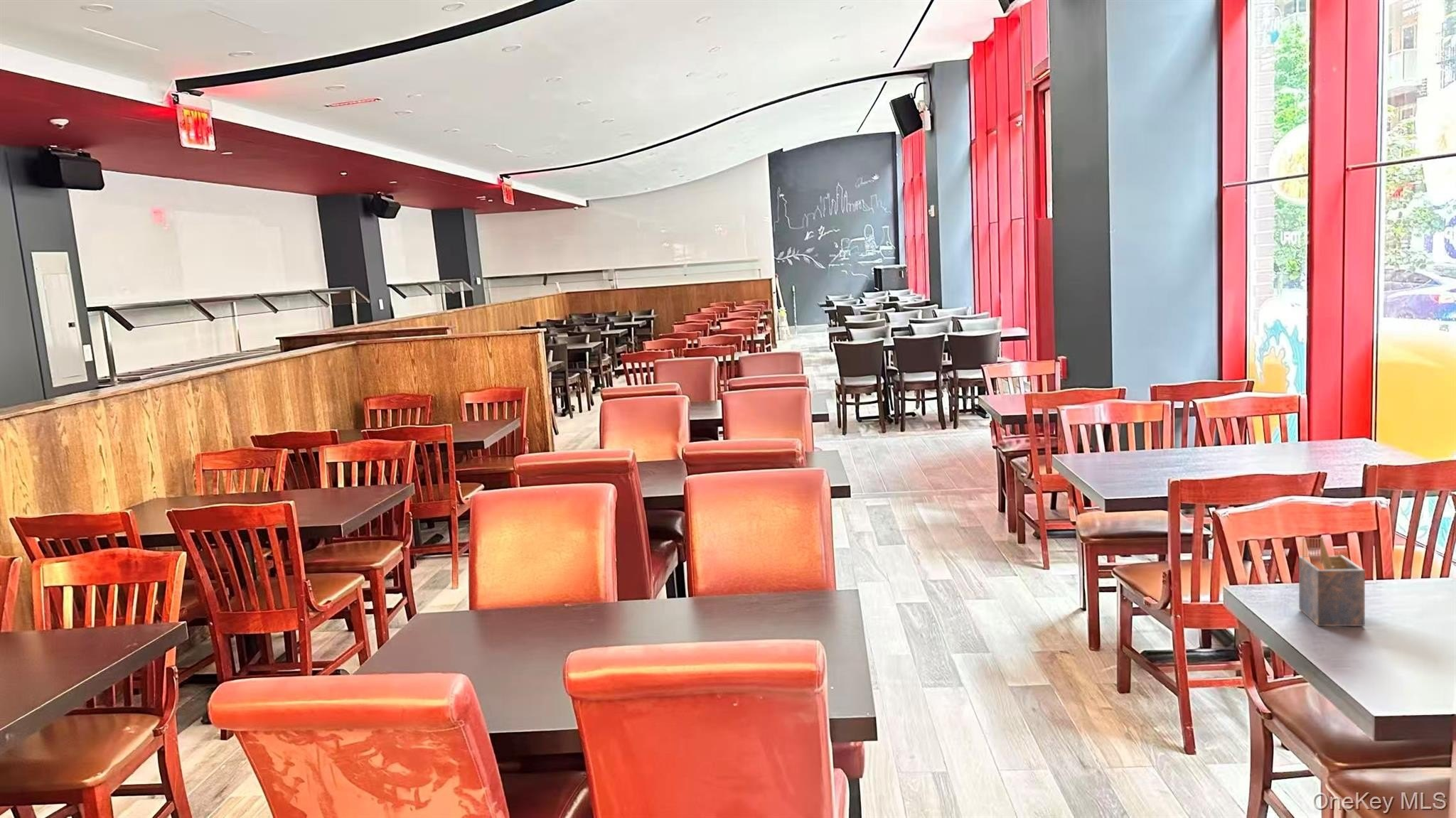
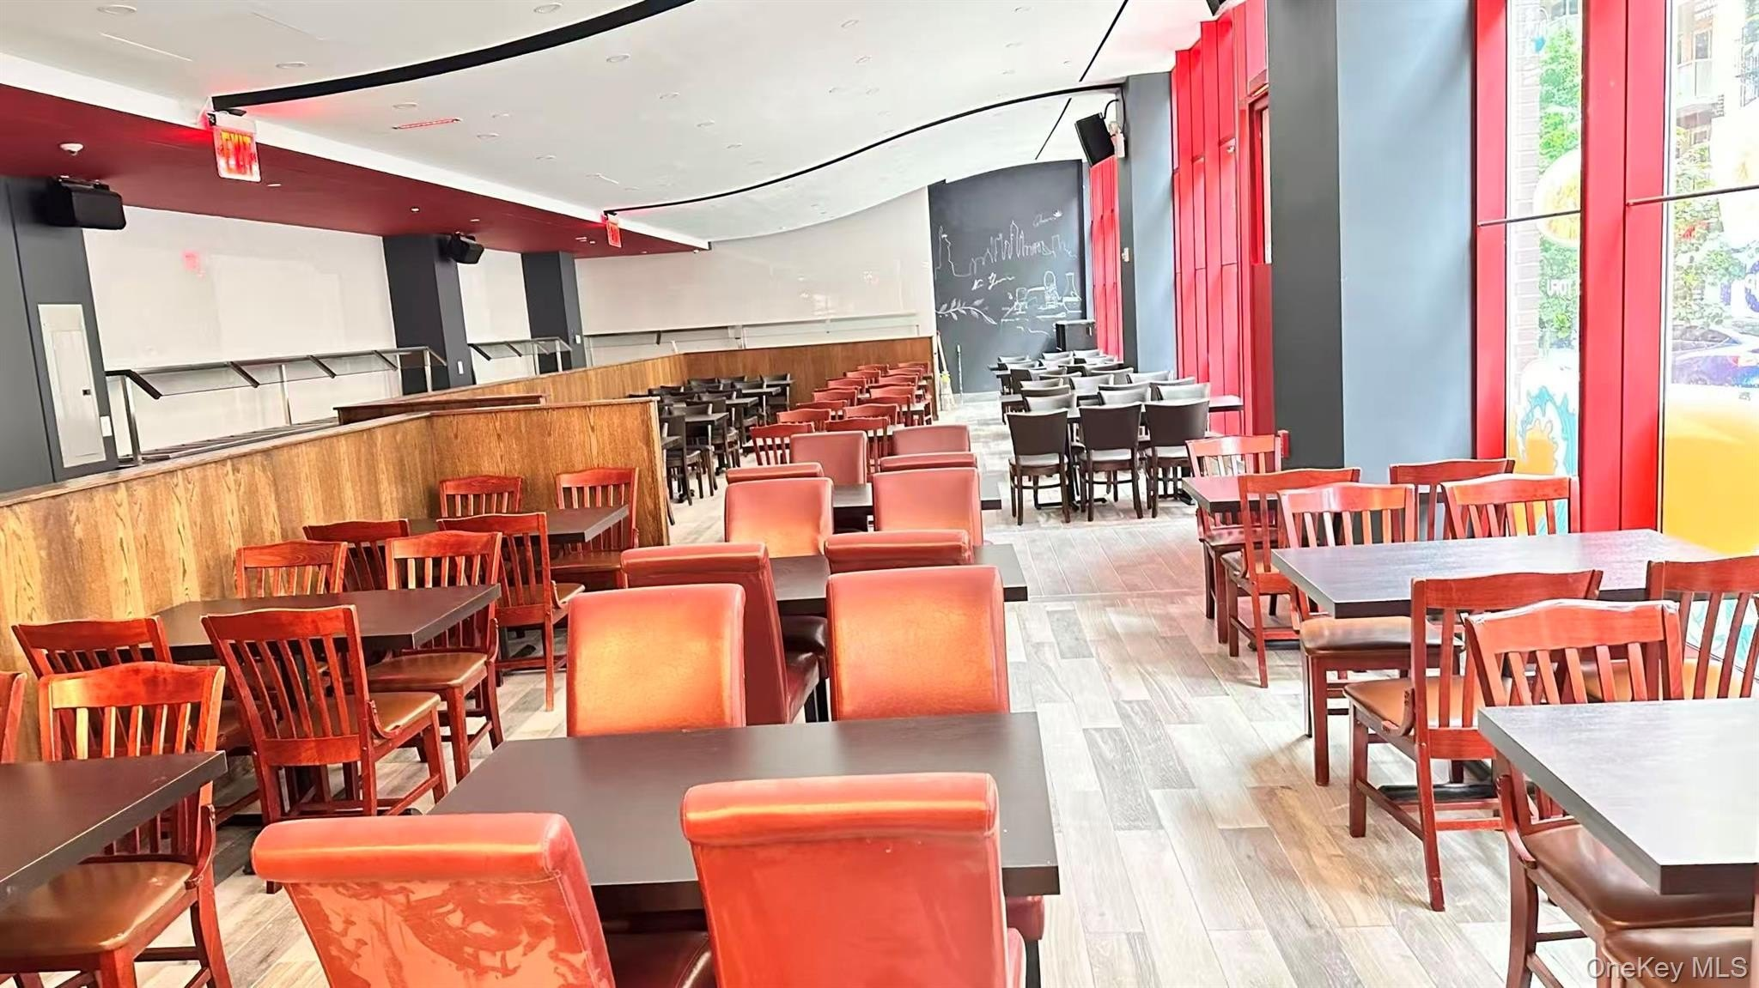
- napkin holder (1330, 580)
